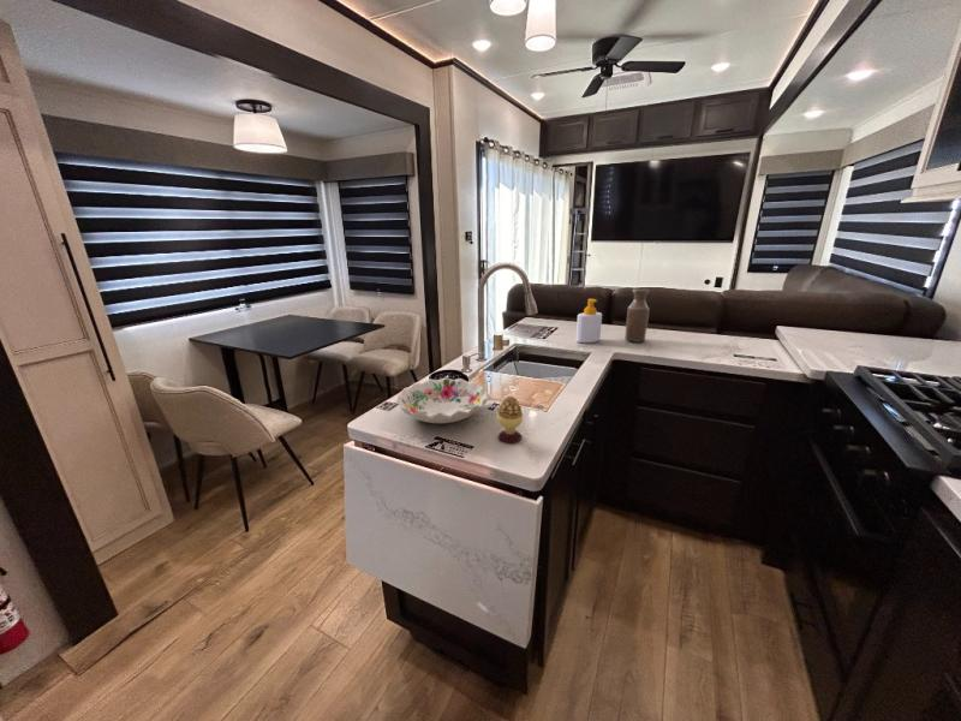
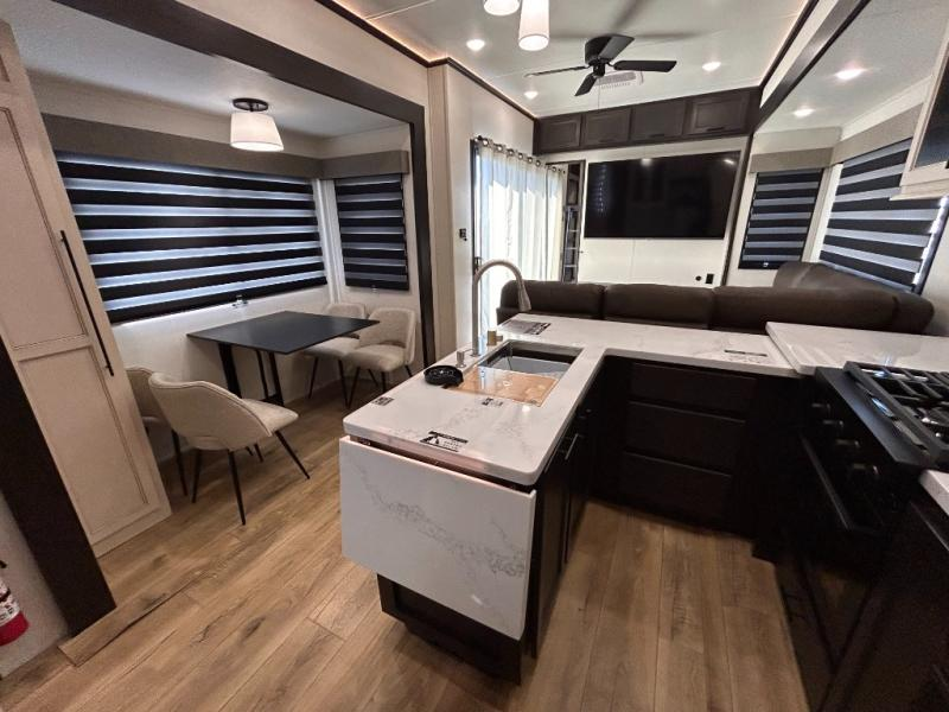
- decorative bowl (443, 403)
- decorative egg (509, 417)
- bottle (637, 315)
- soap bottle (589, 320)
